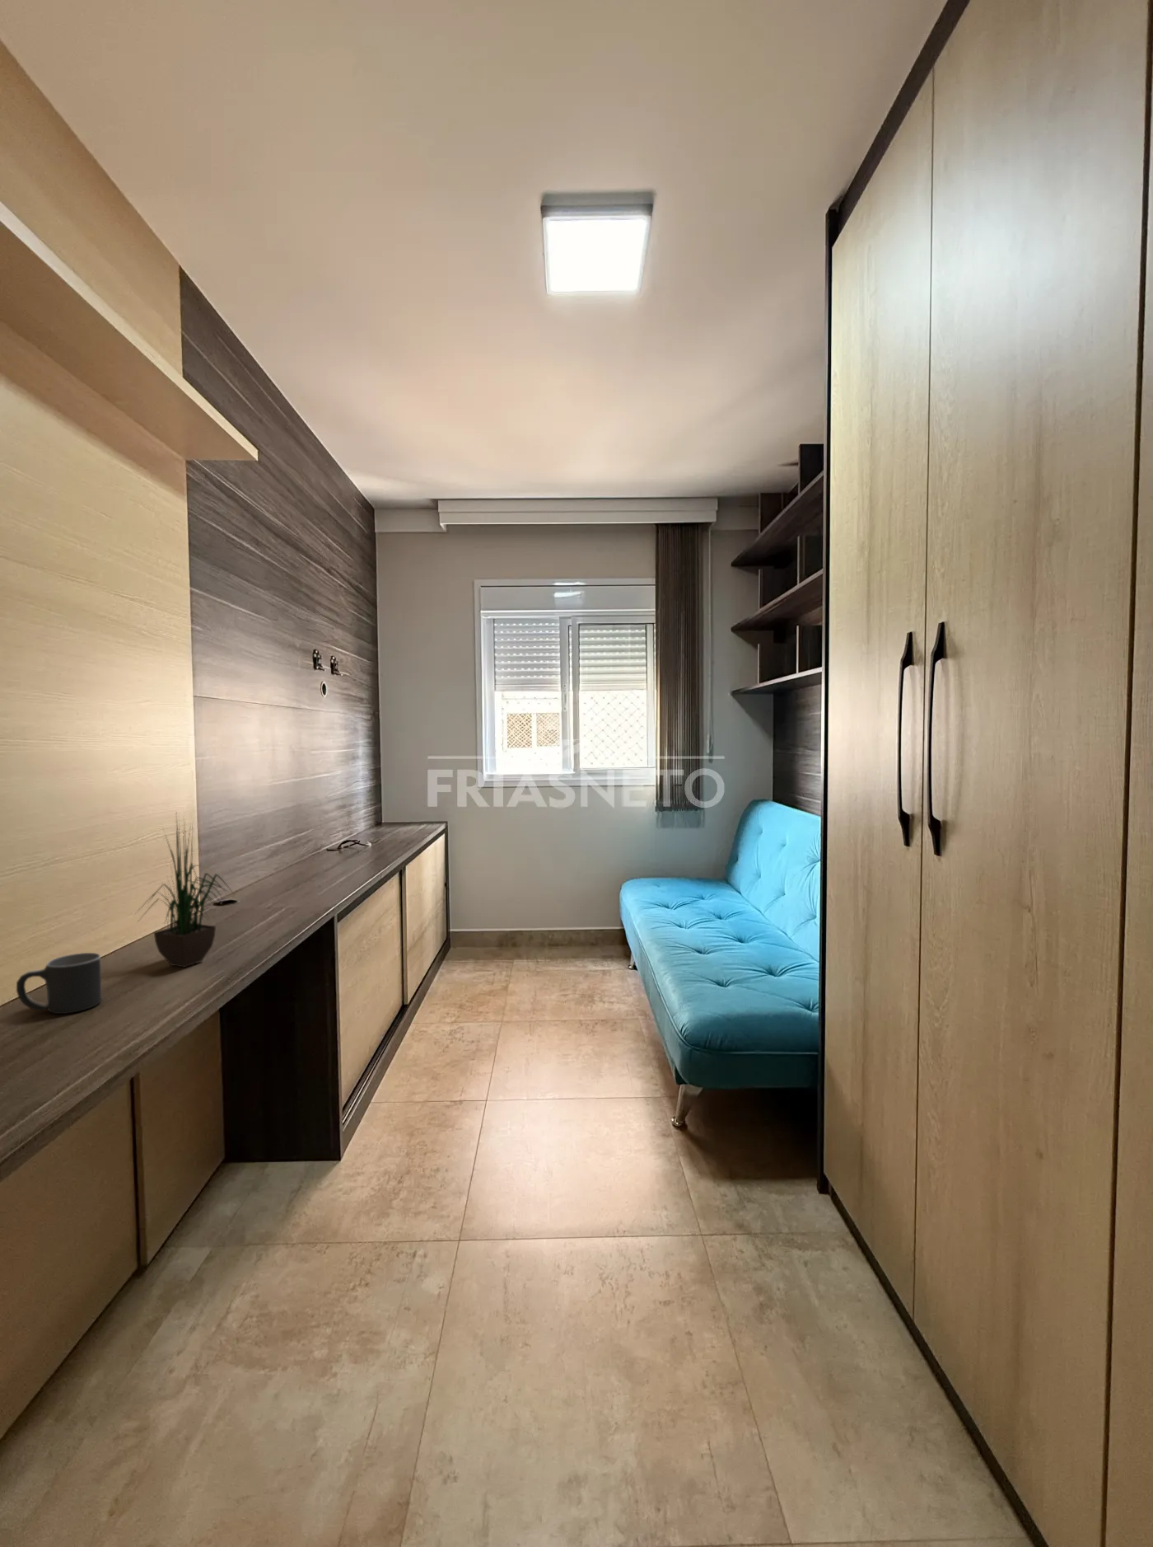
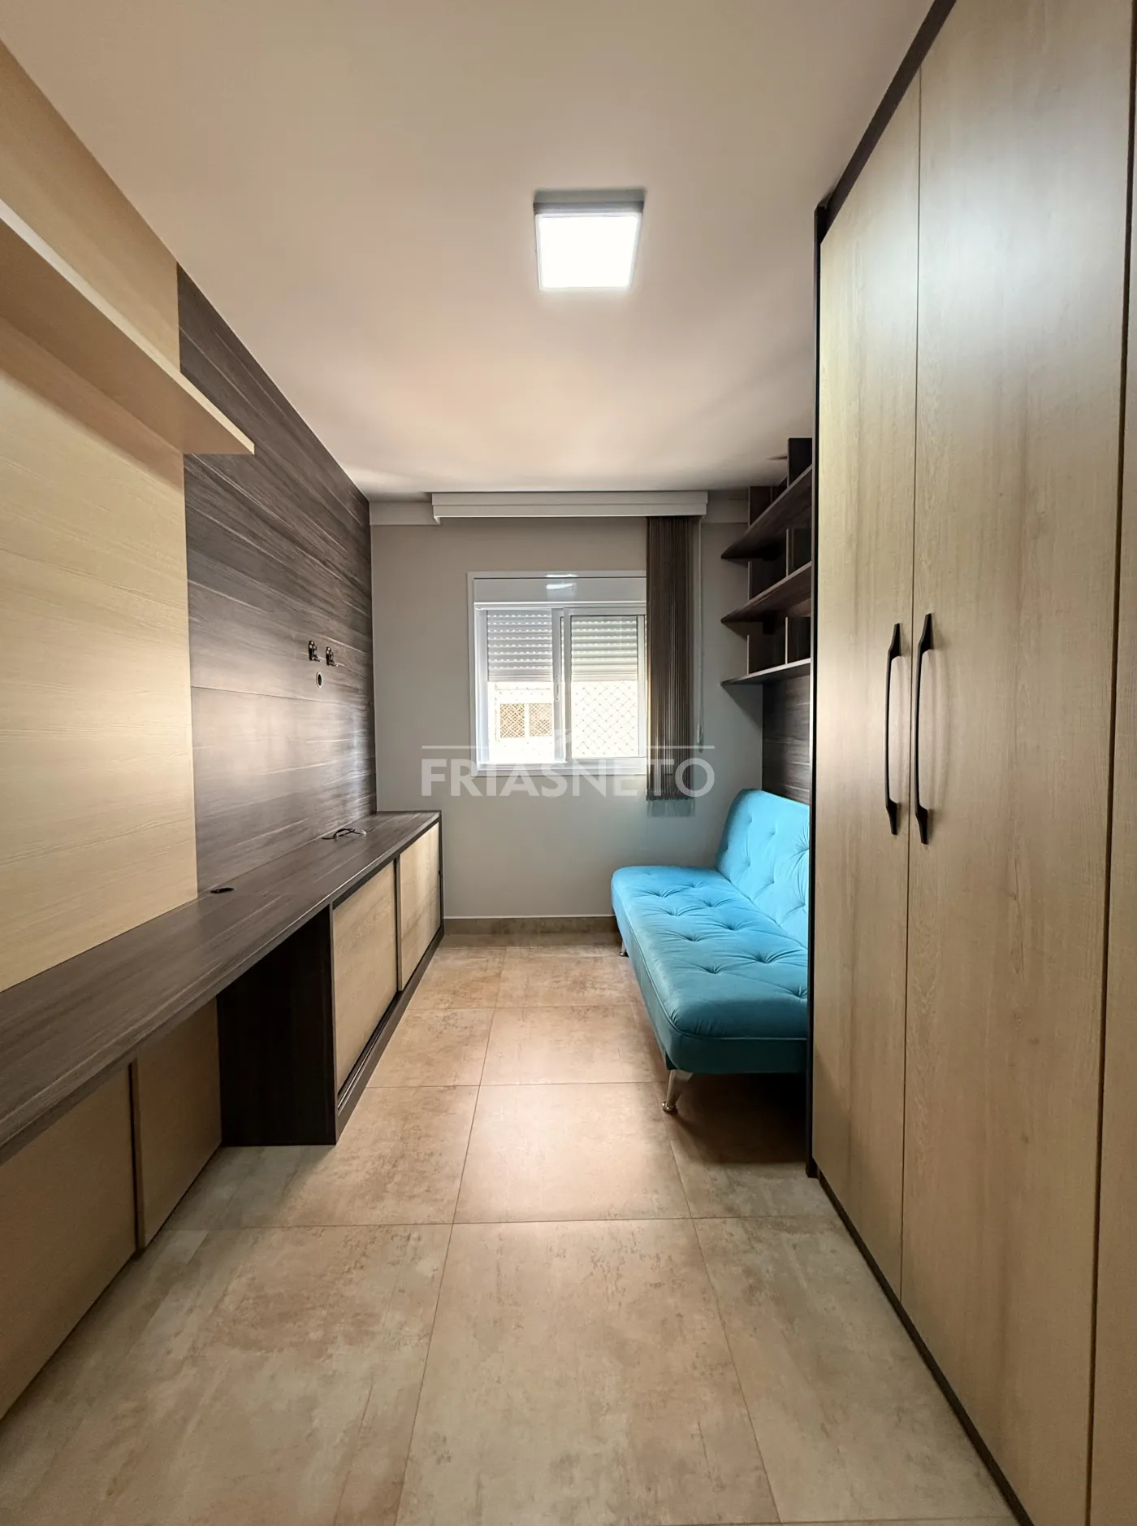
- mug (61, 984)
- potted plant (189, 881)
